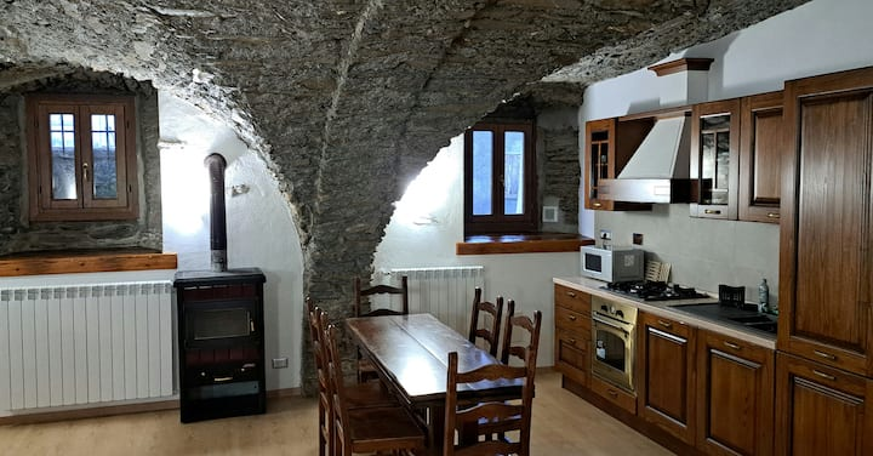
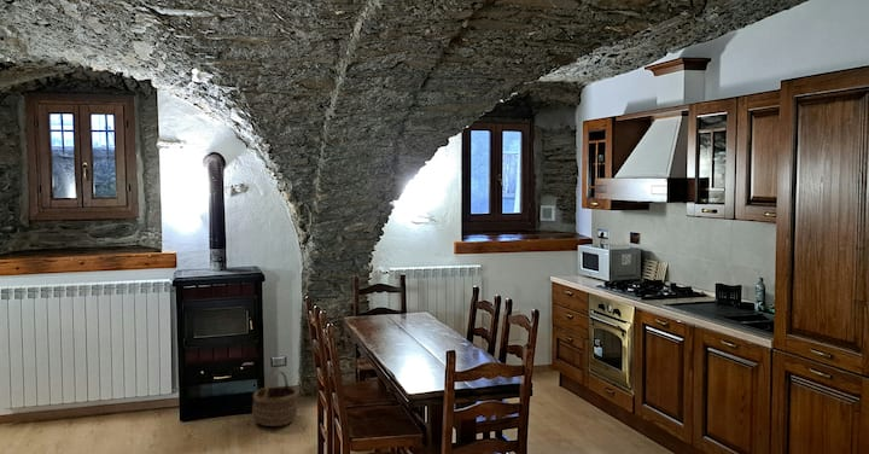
+ wicker basket (275, 396)
